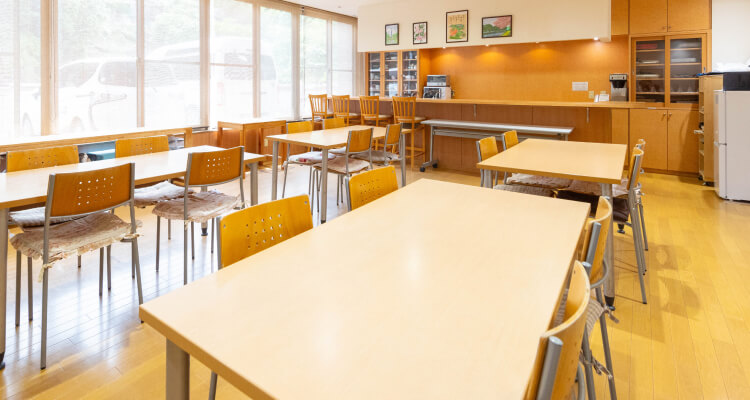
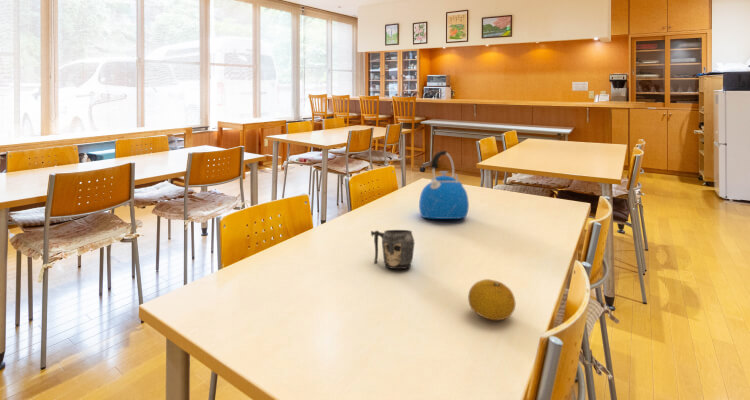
+ fruit (491, 298)
+ kettle (446, 184)
+ mug (391, 248)
